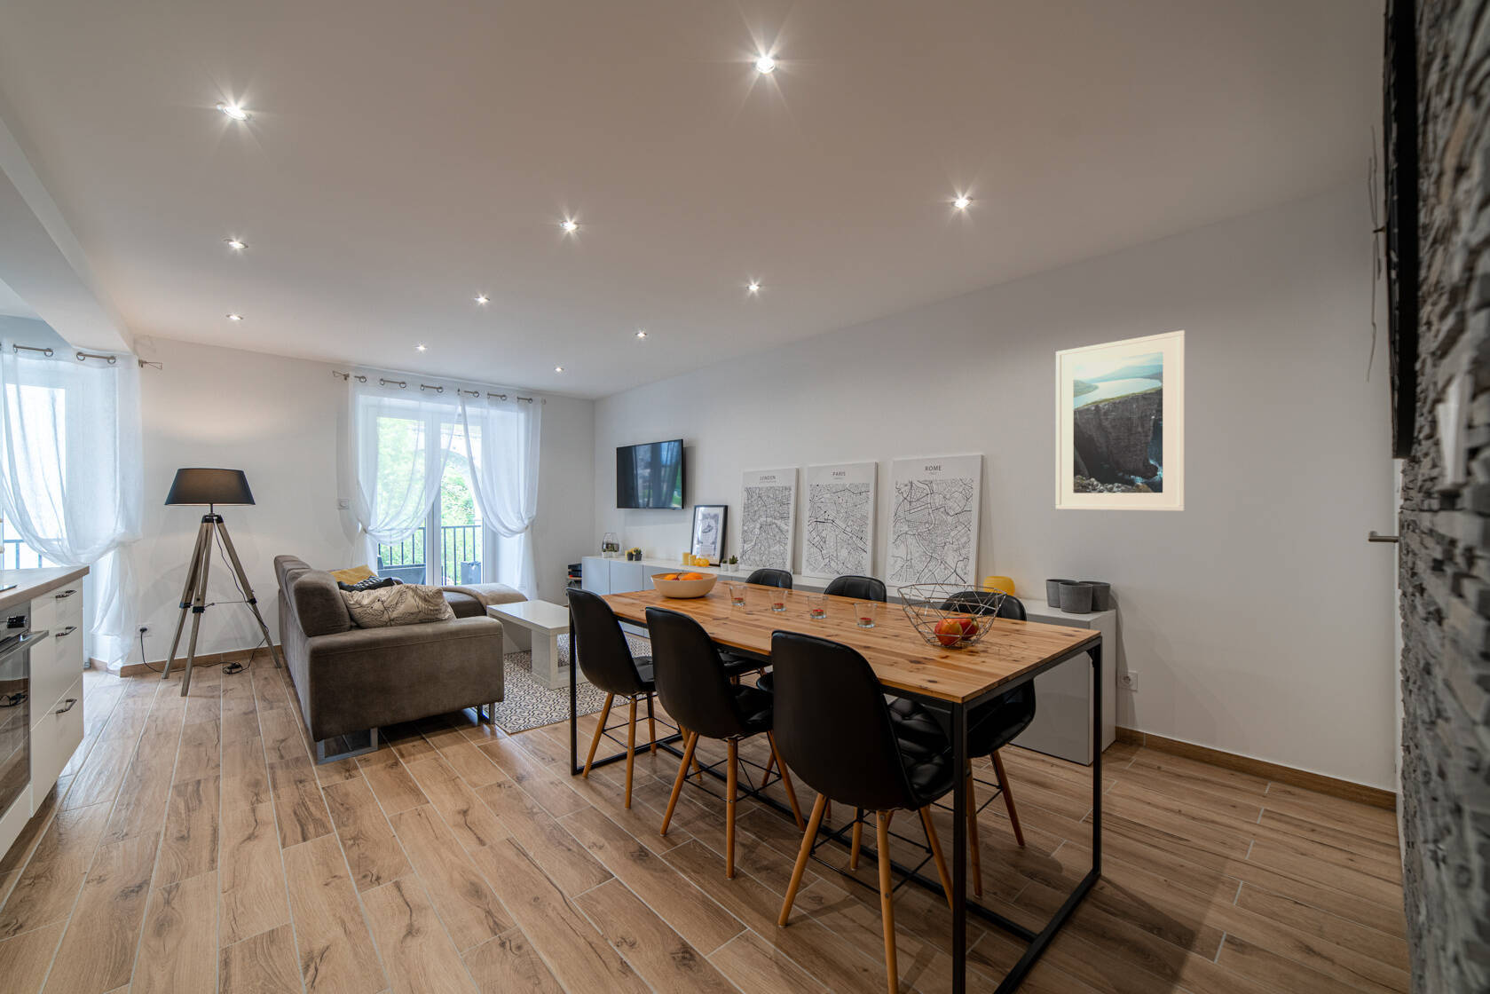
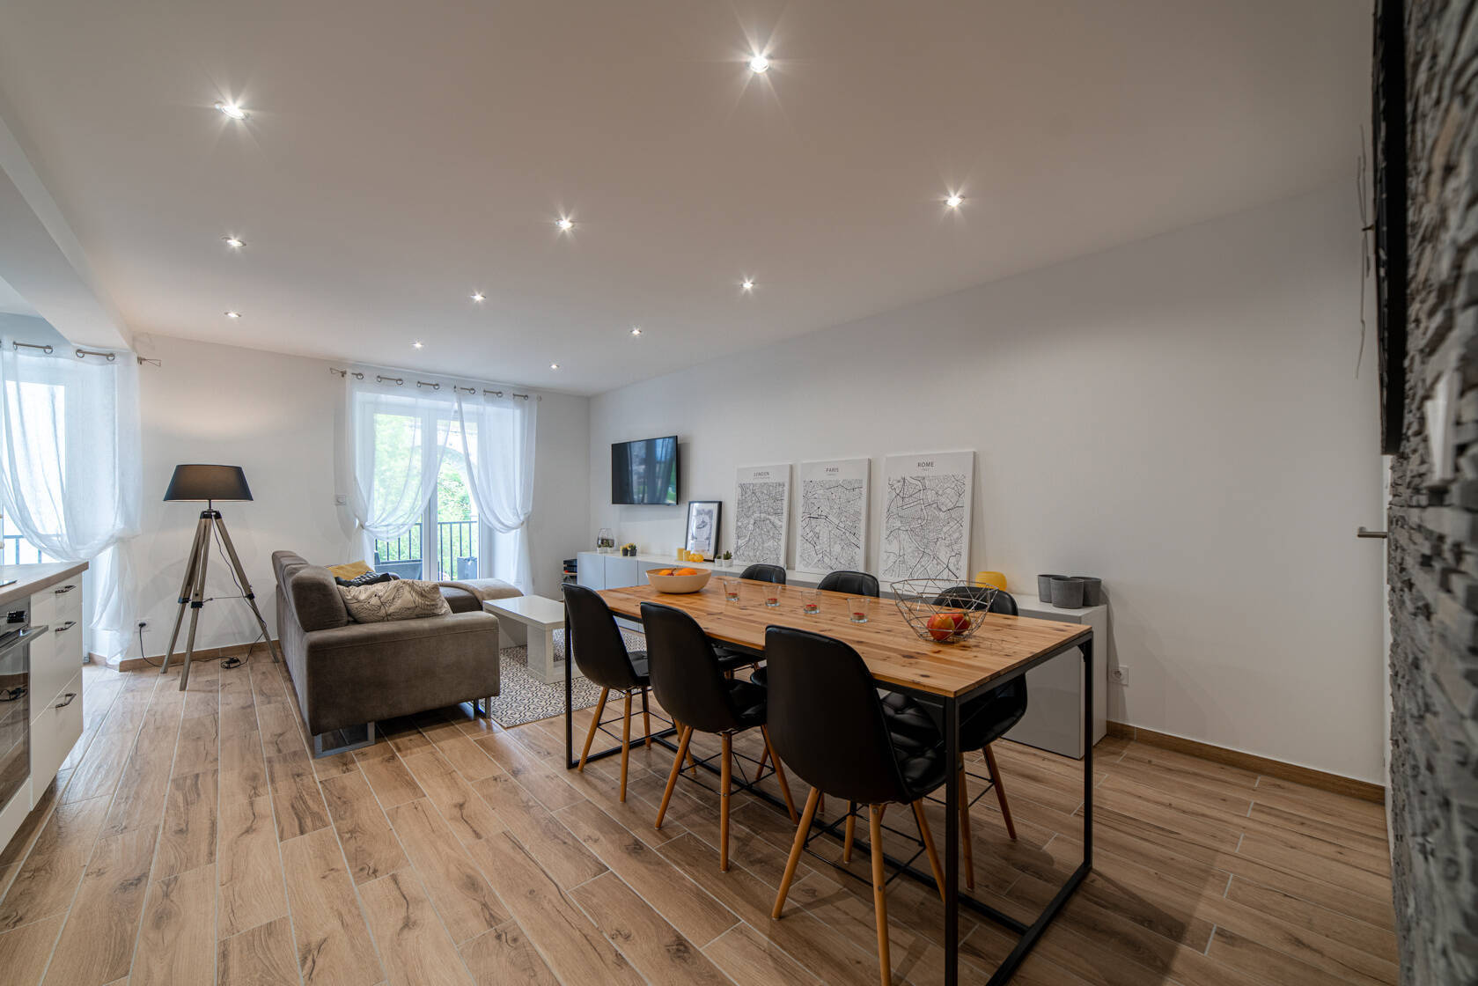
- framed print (1115, 425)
